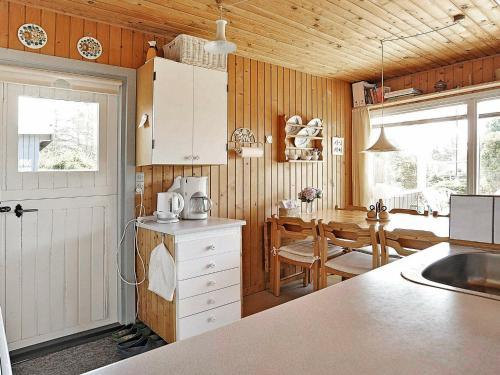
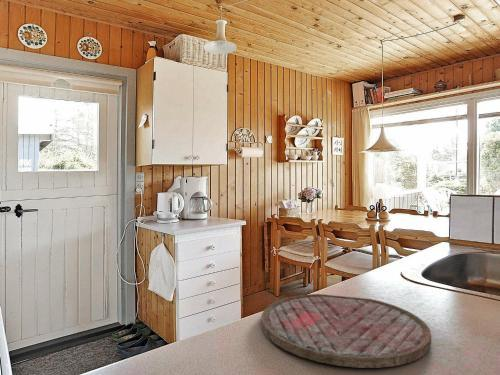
+ cutting board (341, 322)
